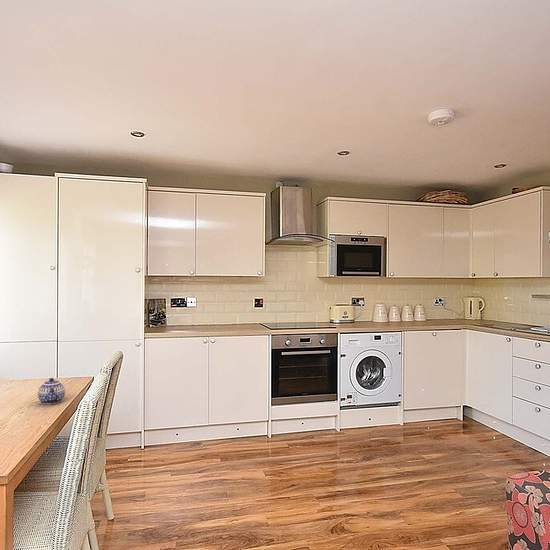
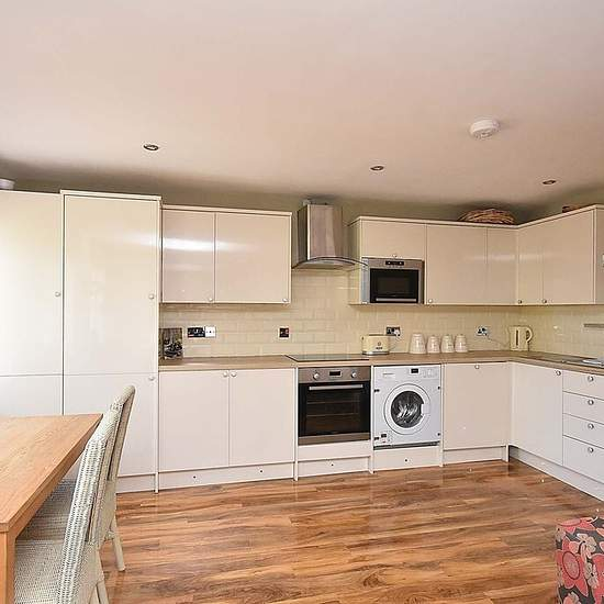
- teapot (51, 390)
